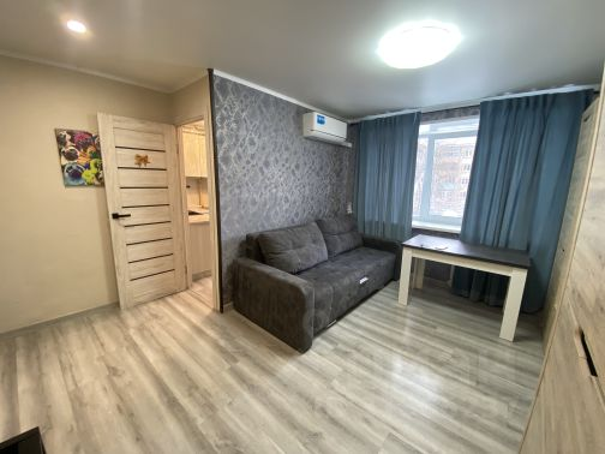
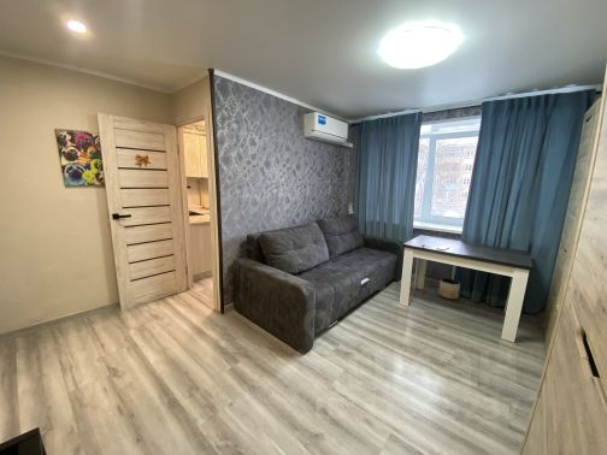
+ planter (448, 288)
